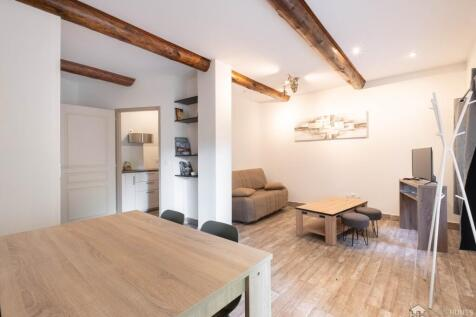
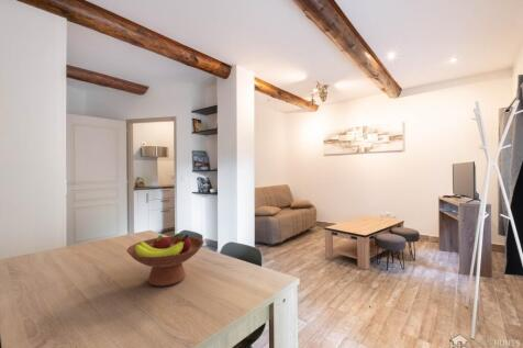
+ fruit bowl (167, 255)
